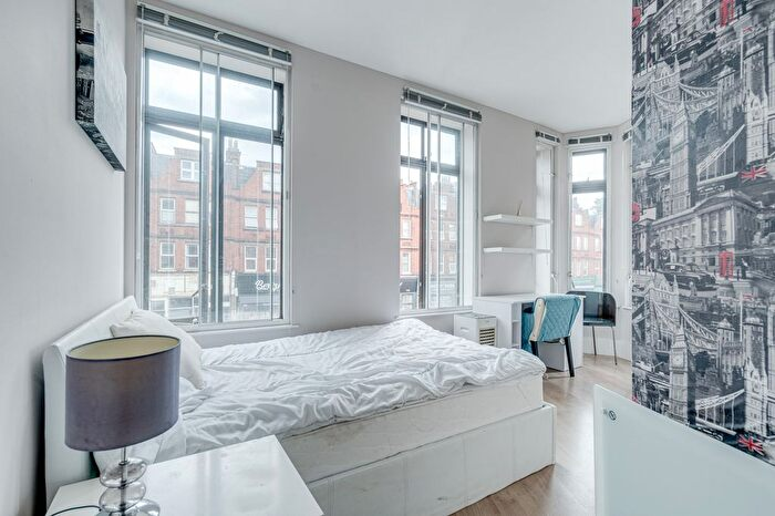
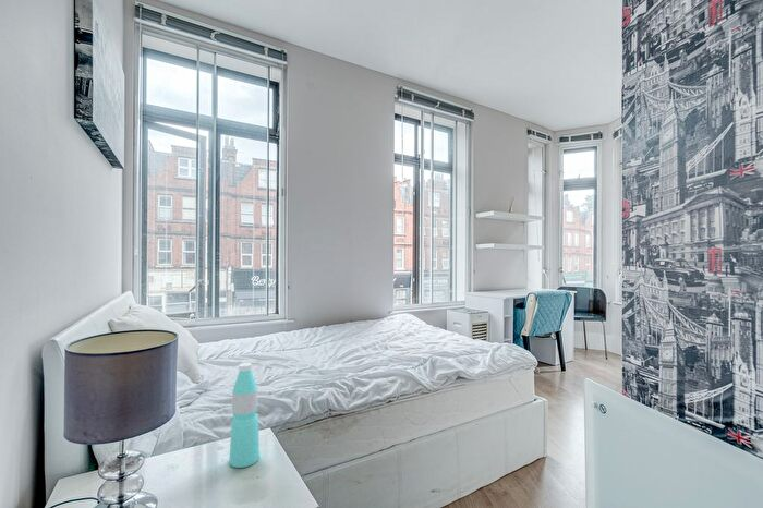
+ water bottle (244, 411)
